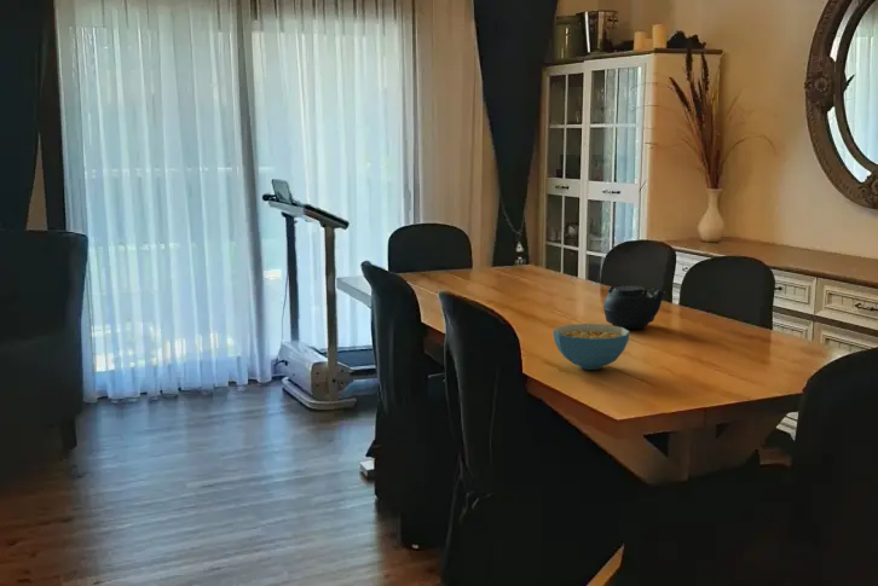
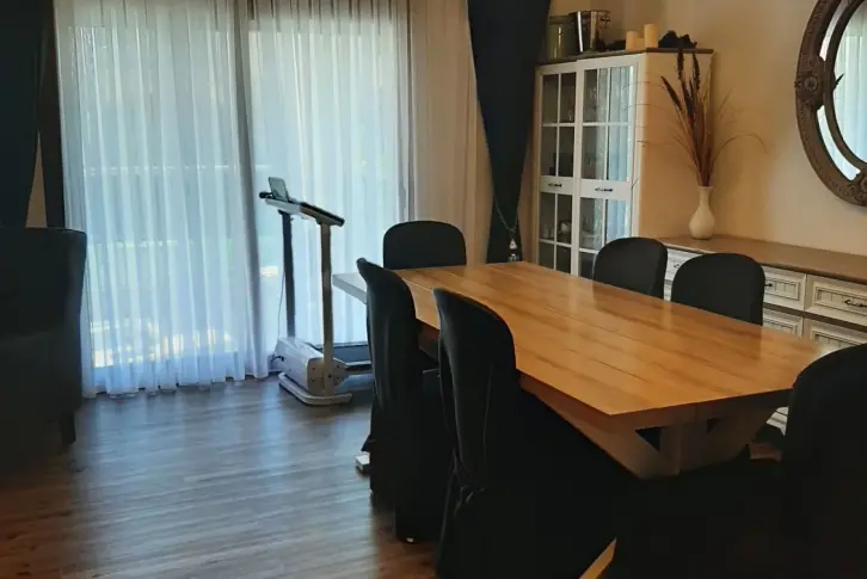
- teapot (634, 307)
- cereal bowl (590, 348)
